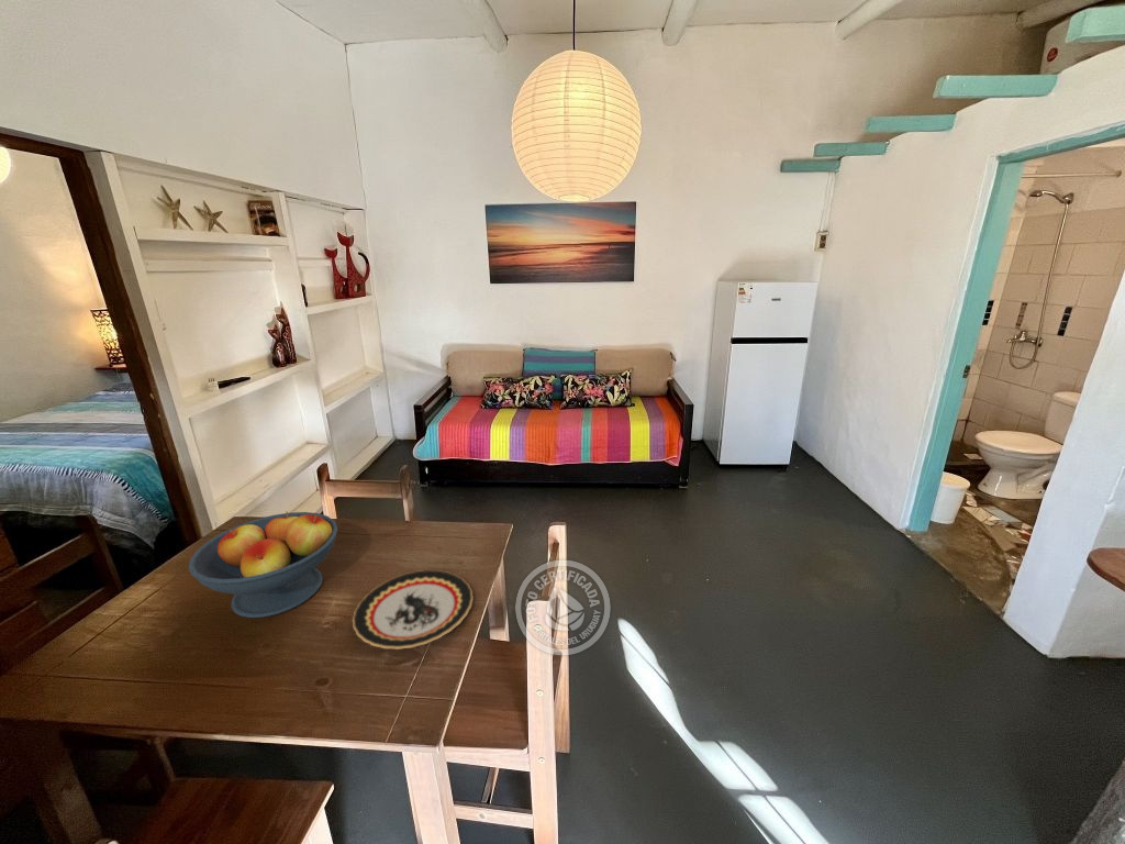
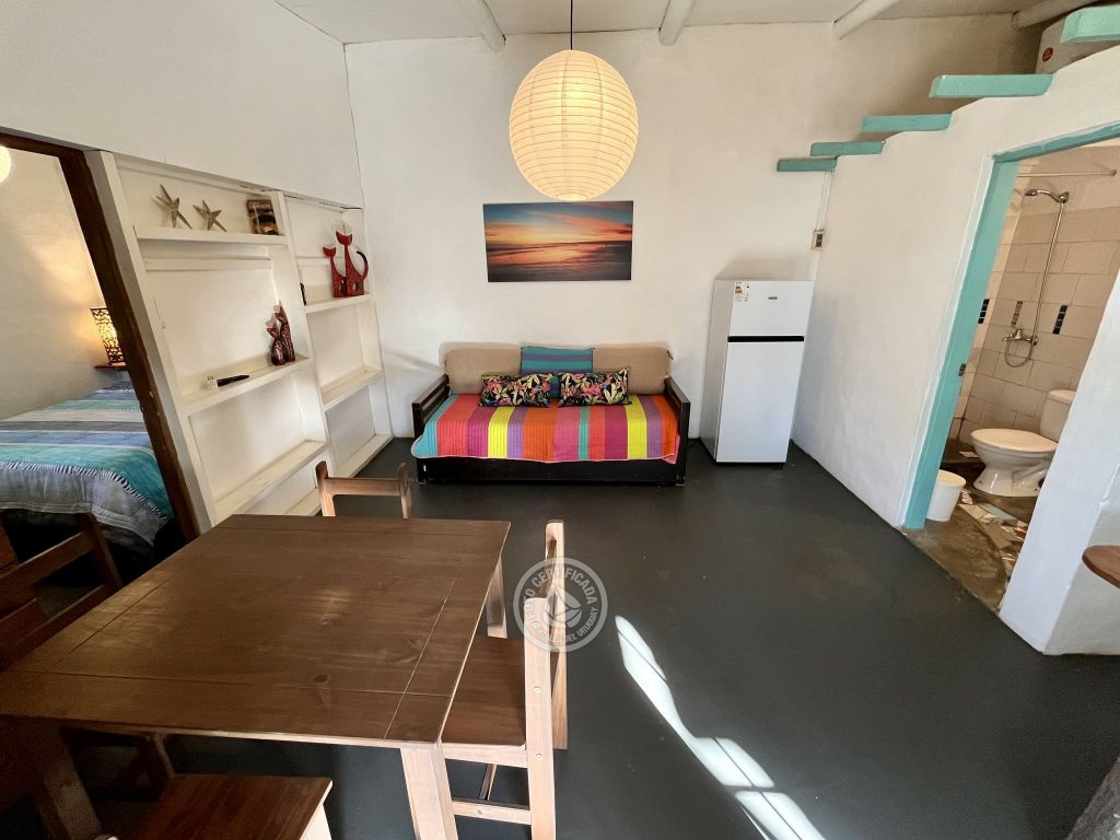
- plate (414, 608)
- fruit bowl (271, 558)
